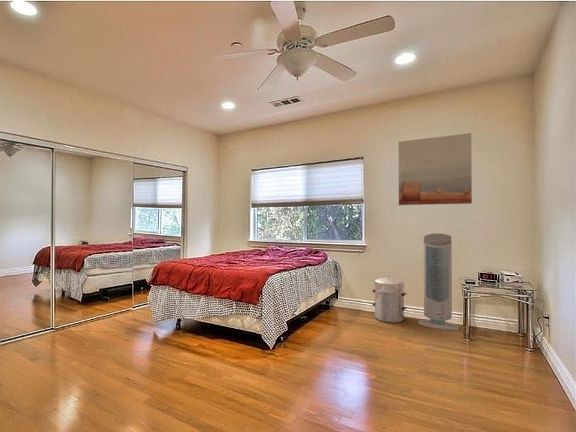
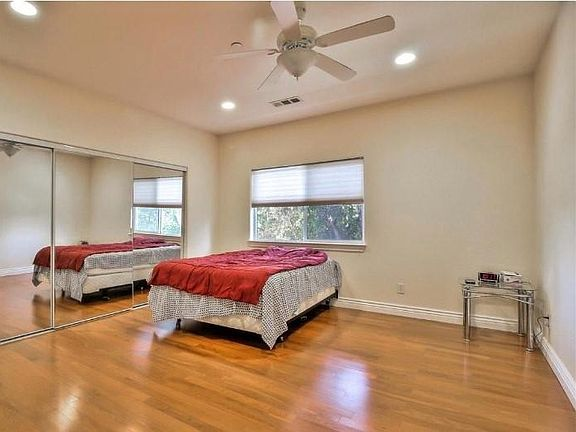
- waste bin (389, 297)
- wall art (433, 171)
- air purifier (437, 279)
